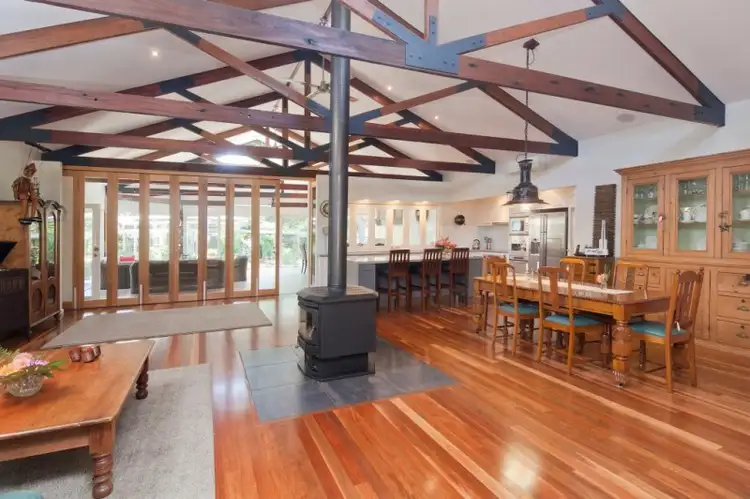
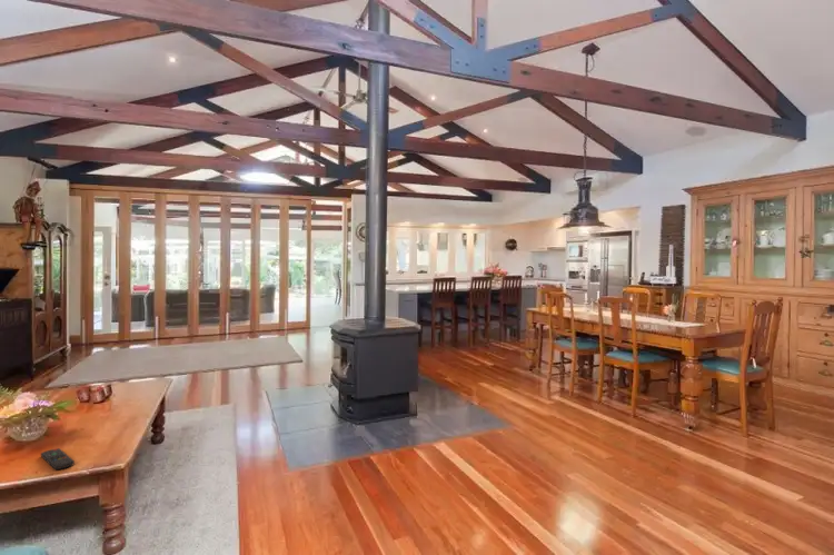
+ remote control (57, 458)
